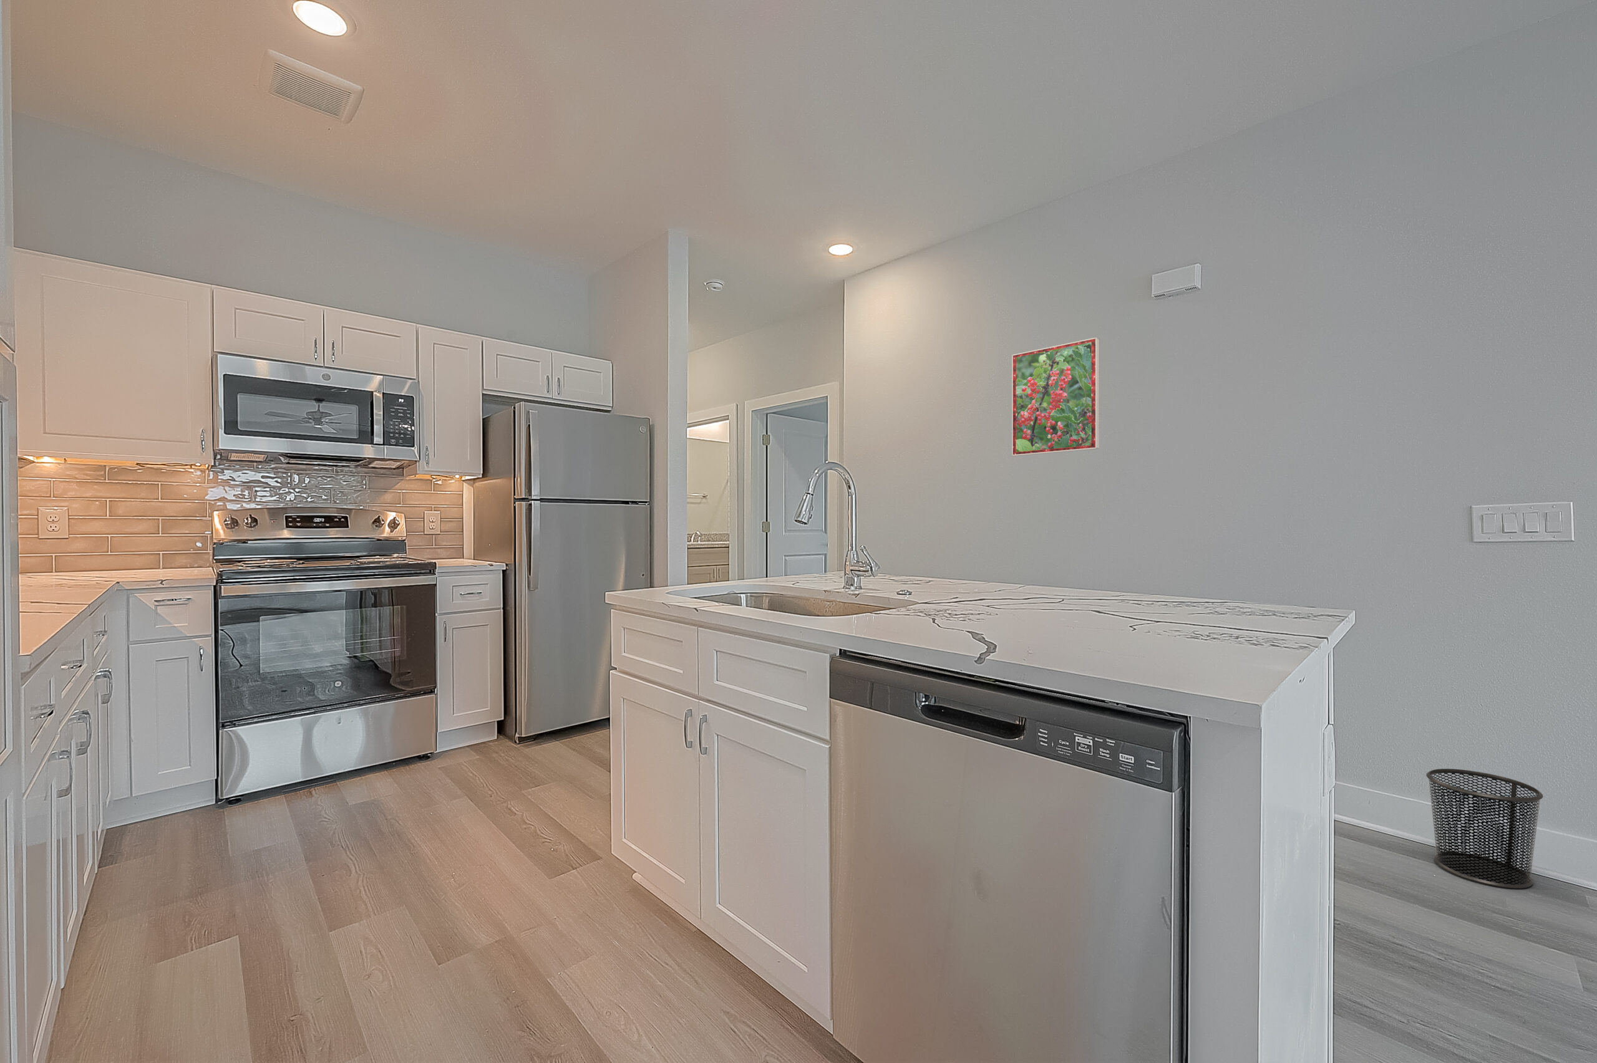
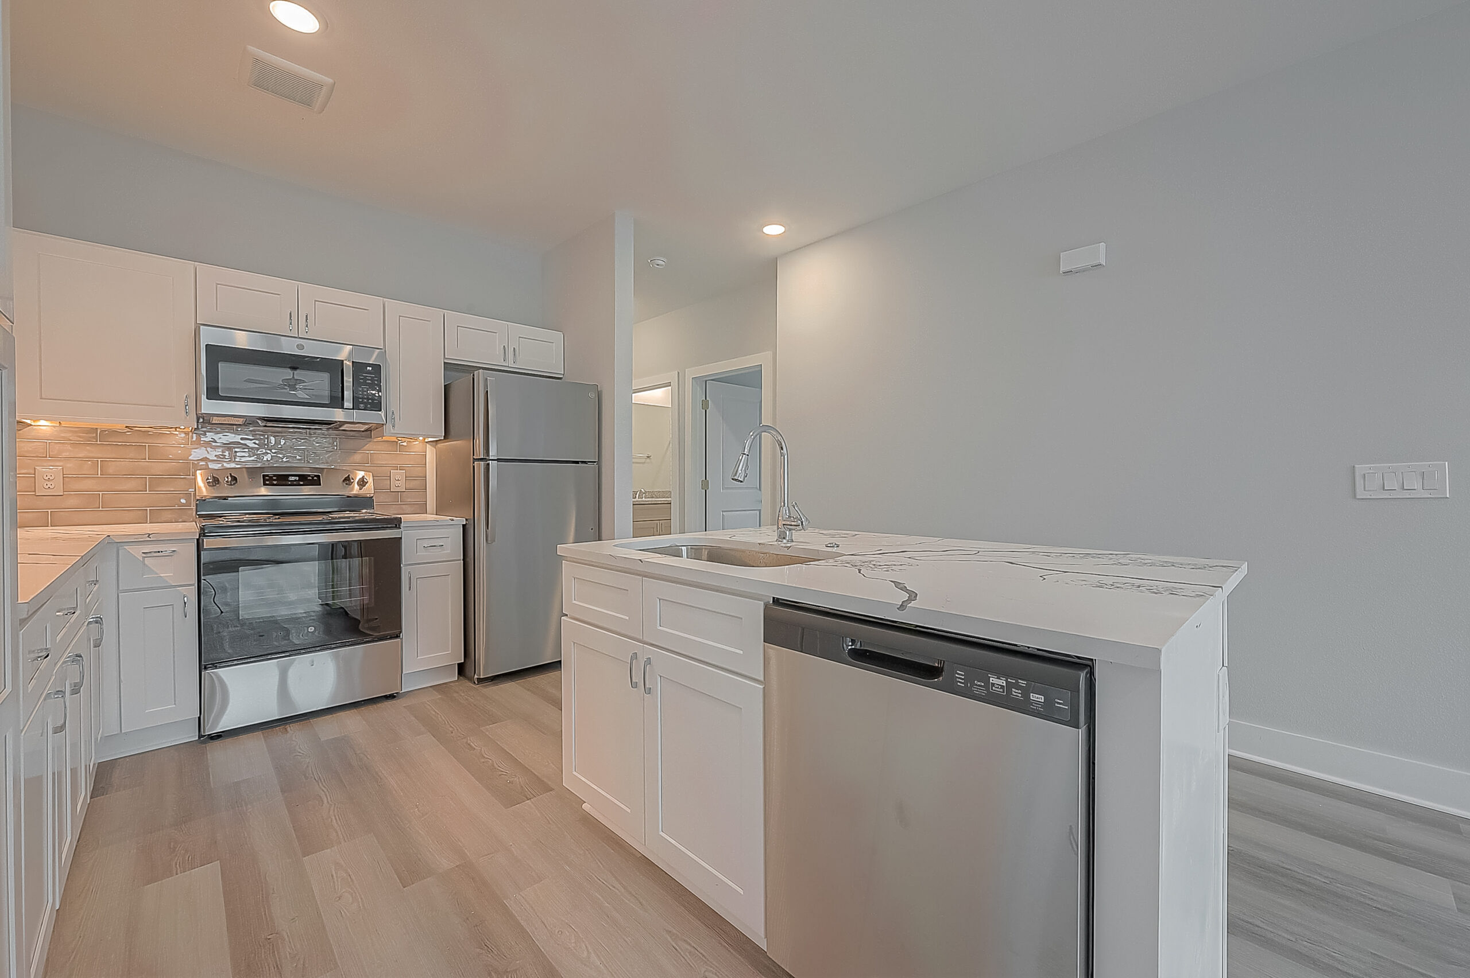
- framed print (1054, 400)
- waste bin (1482, 827)
